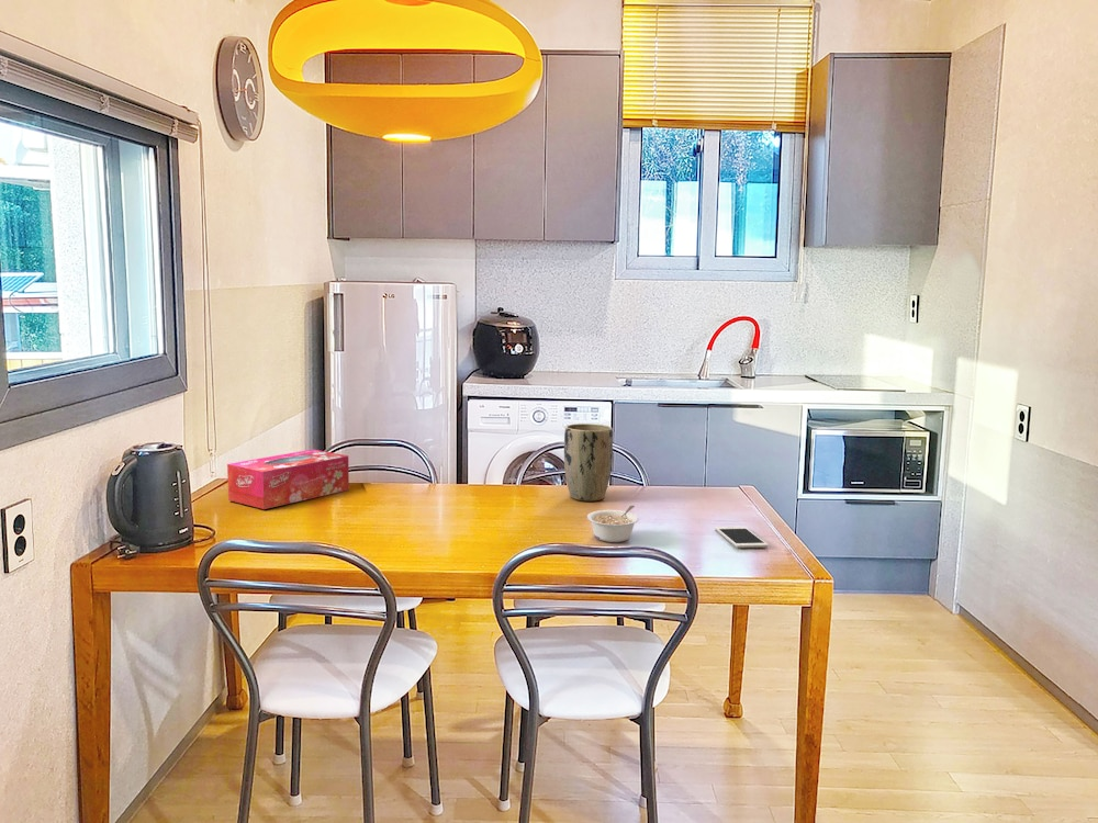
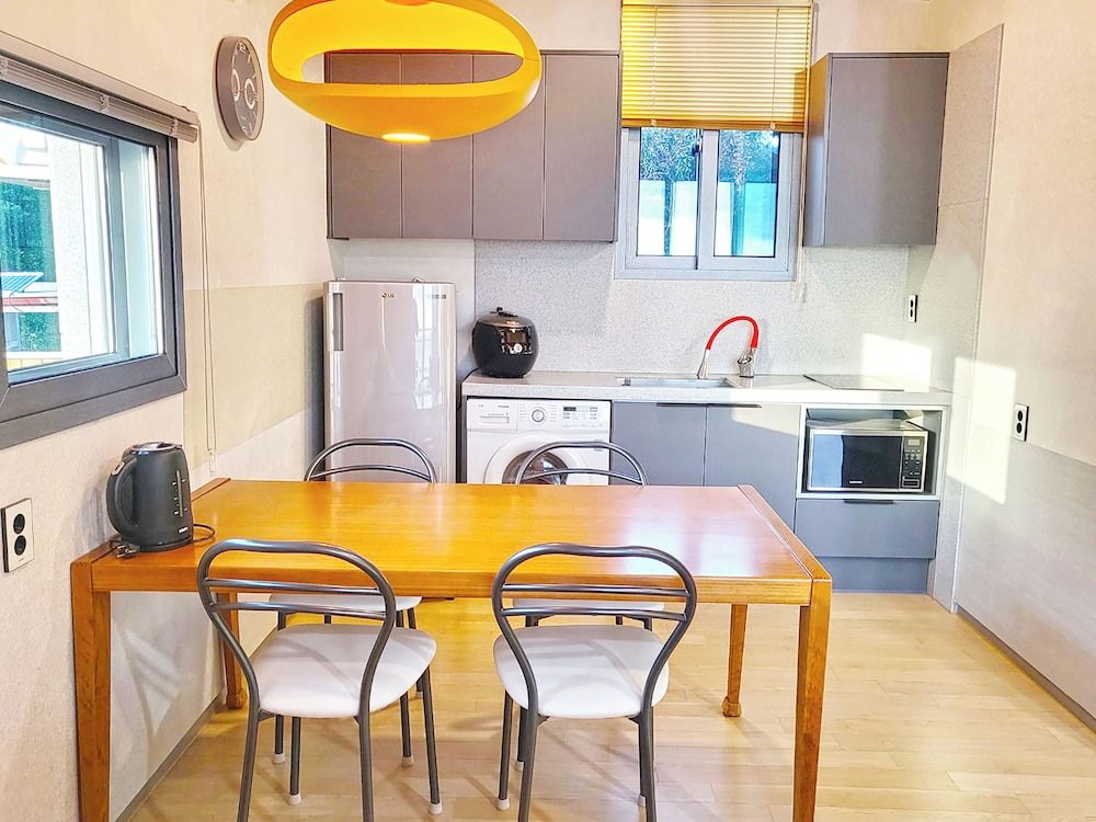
- cell phone (740, 537)
- plant pot (587, 462)
- tissue box (290, 477)
- legume (612, 523)
